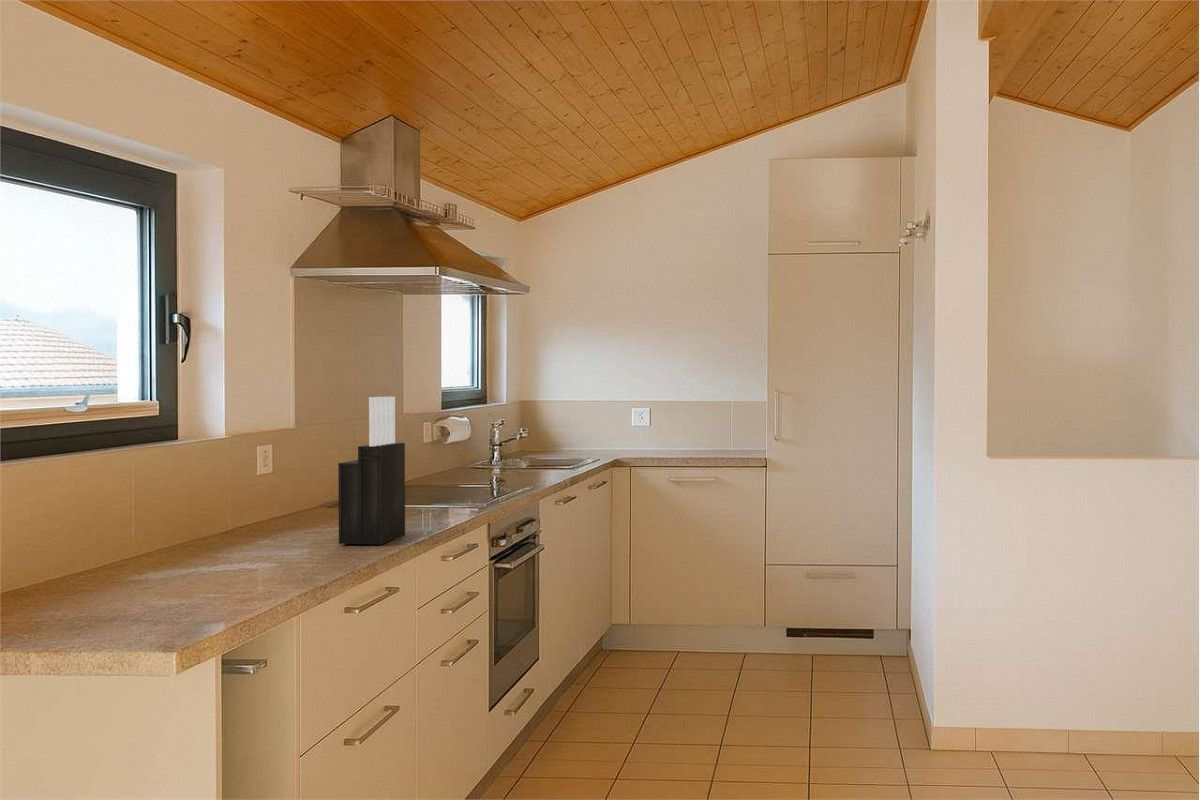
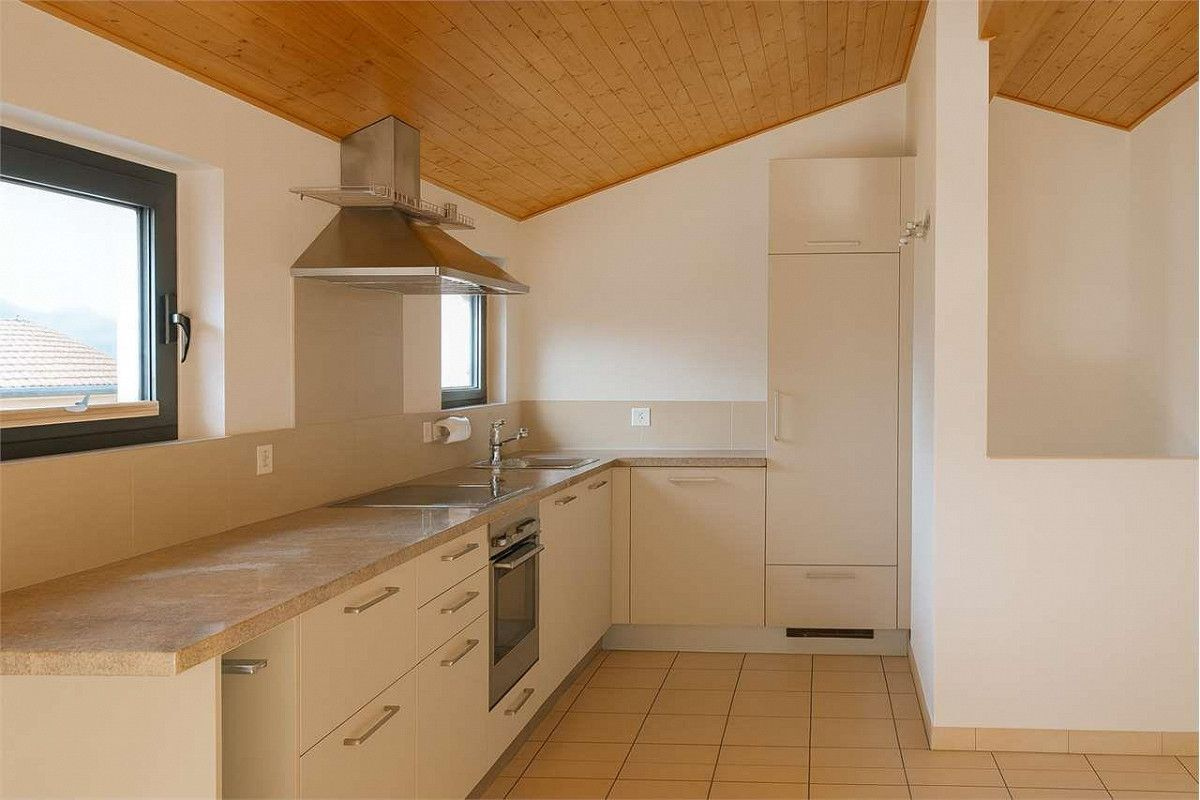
- knife block (368, 468)
